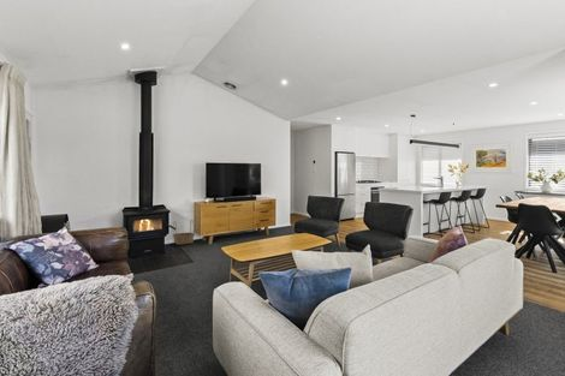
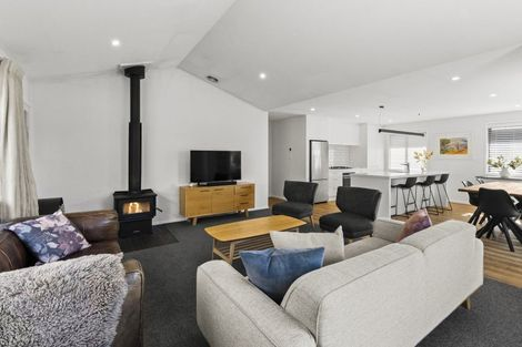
- basket (183, 233)
